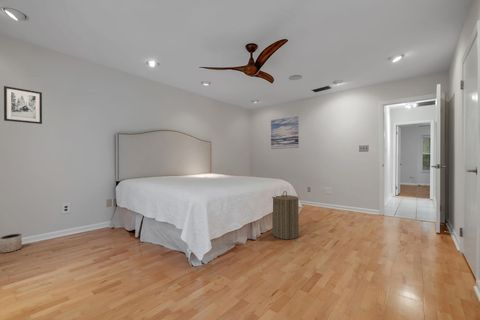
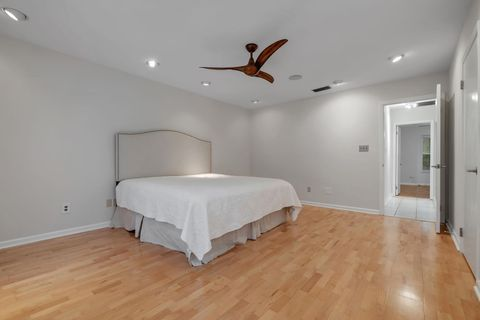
- planter (10, 242)
- wall art (23, 105)
- laundry hamper (285, 212)
- wall art (284, 133)
